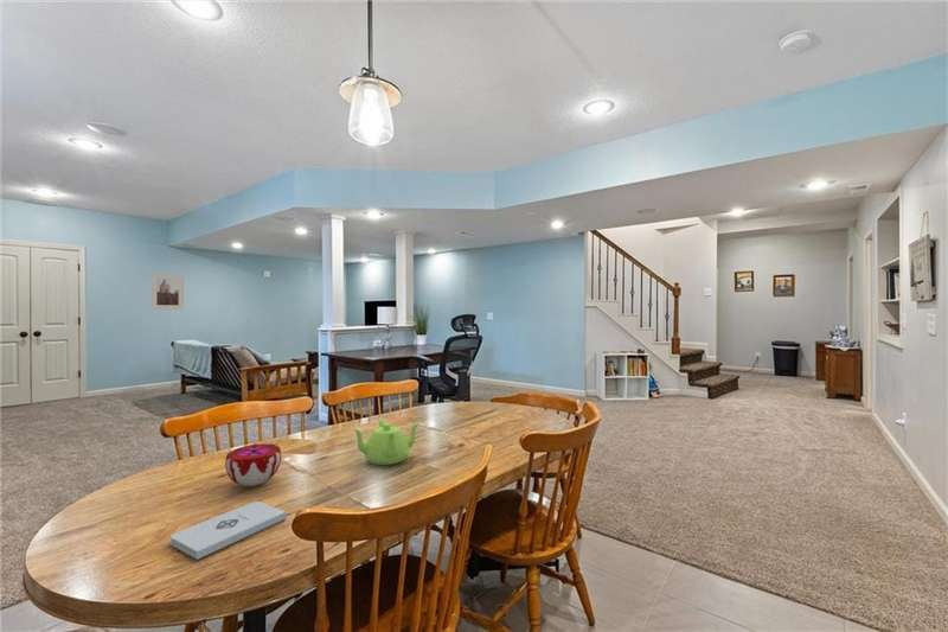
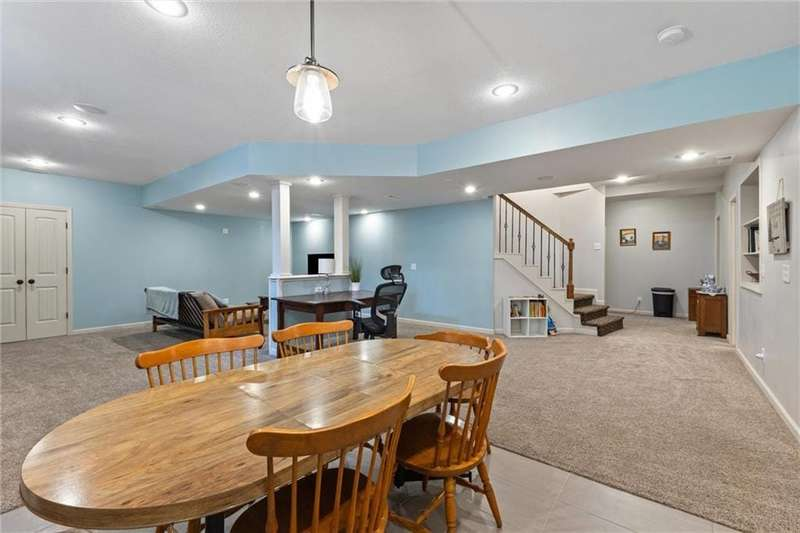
- notepad (230, 526)
- decorative bowl (254, 467)
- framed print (167, 292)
- teapot (386, 441)
